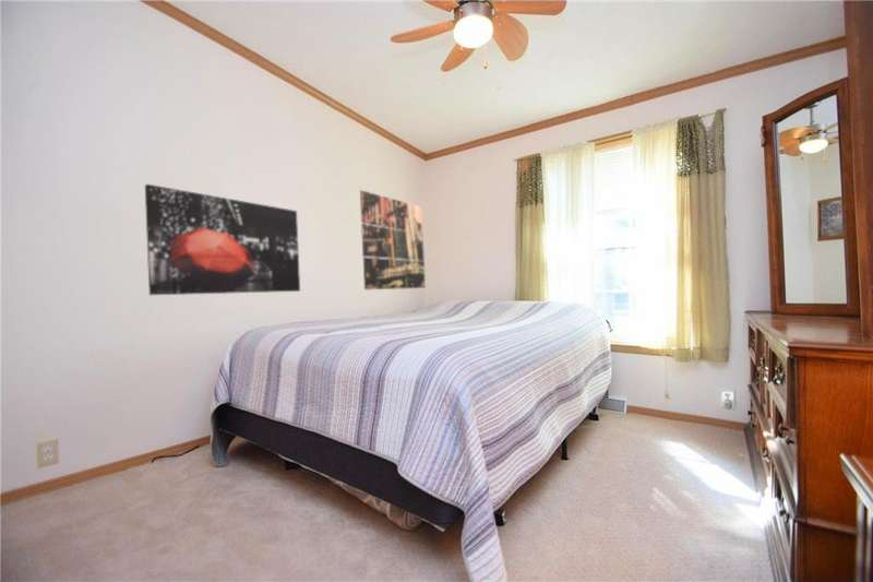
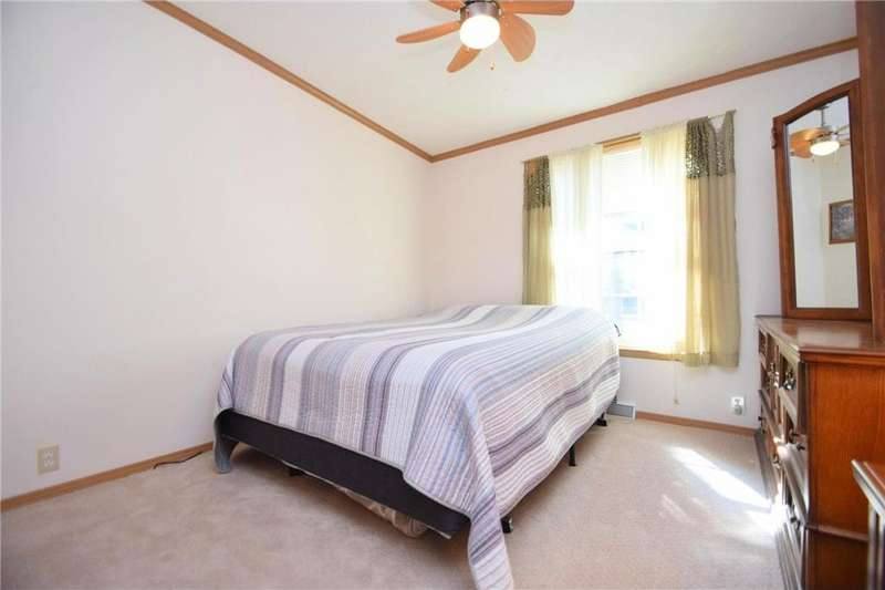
- wall art (395, 244)
- wall art (234, 246)
